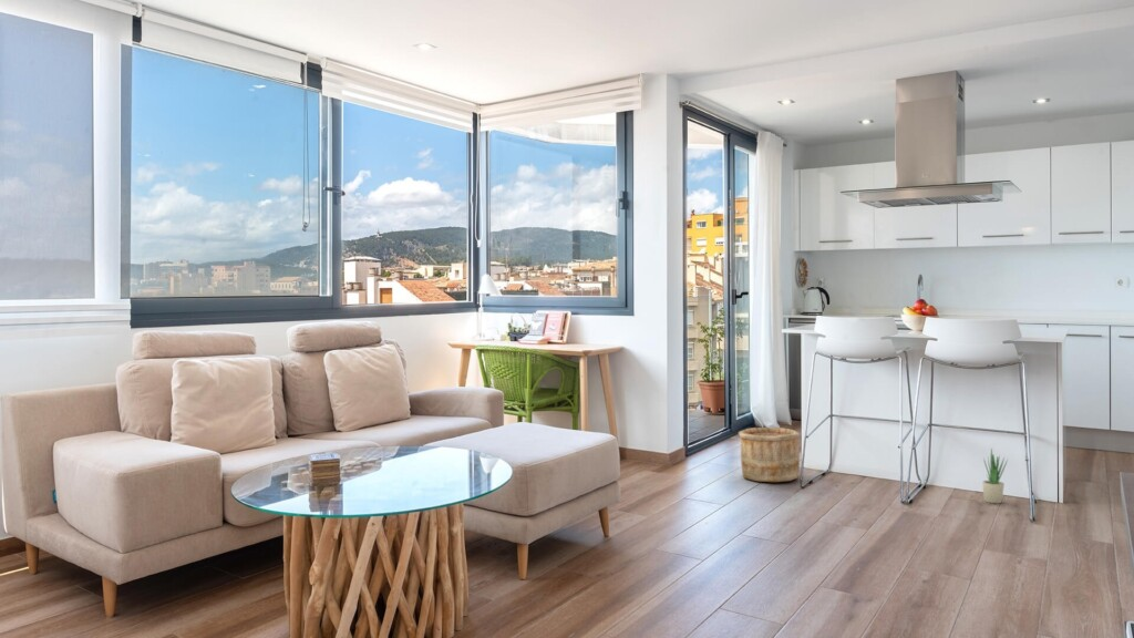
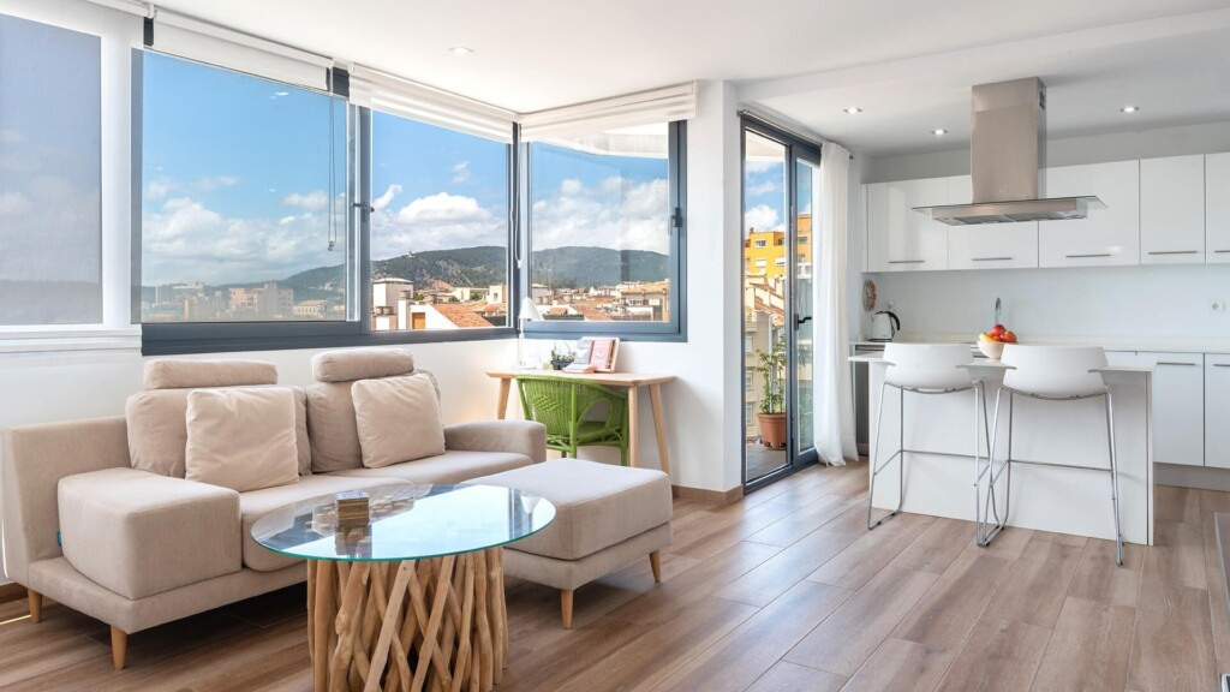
- wooden bucket (769, 453)
- potted plant (994, 474)
